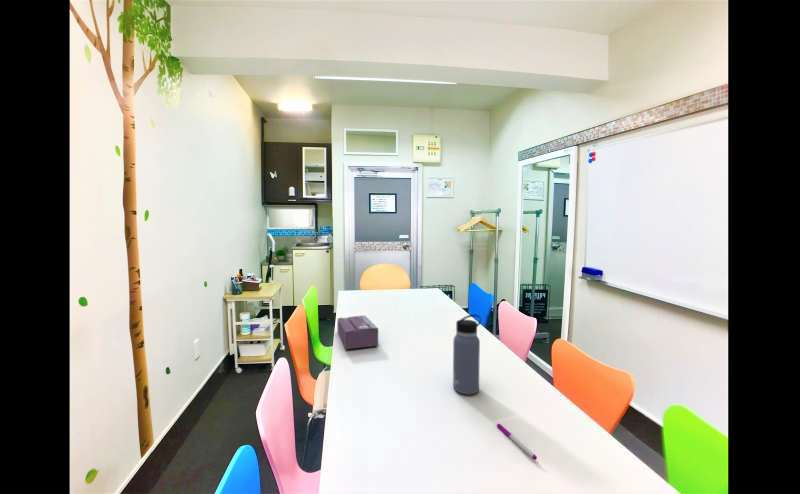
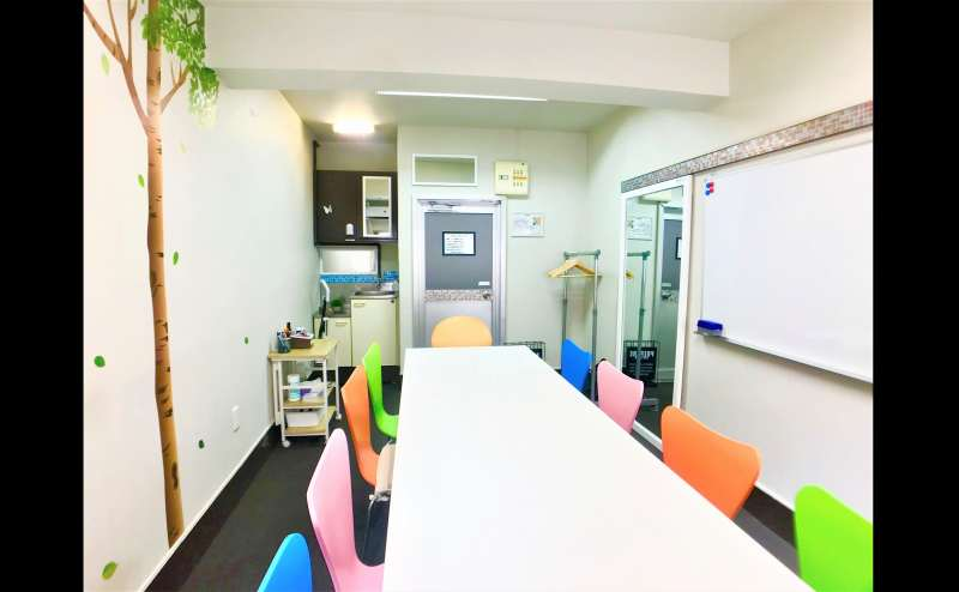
- tissue box (356, 330)
- pen (515, 440)
- water bottle (466, 350)
